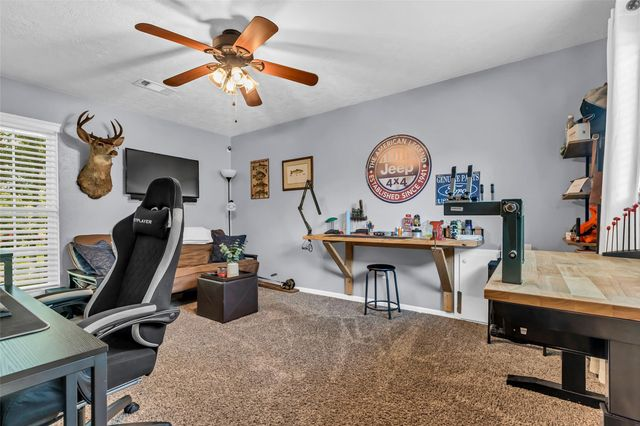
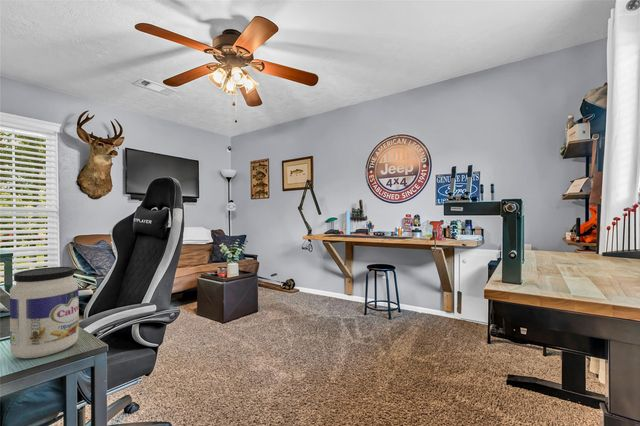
+ jar (46, 309)
